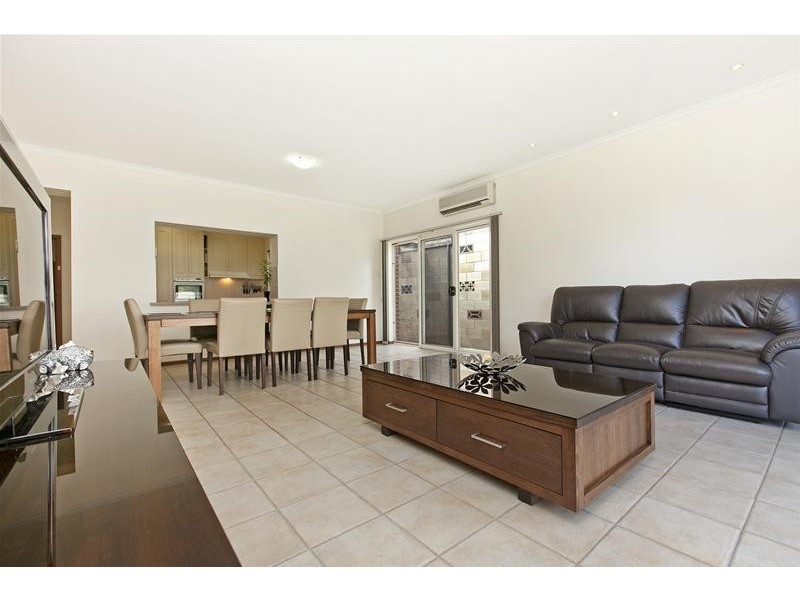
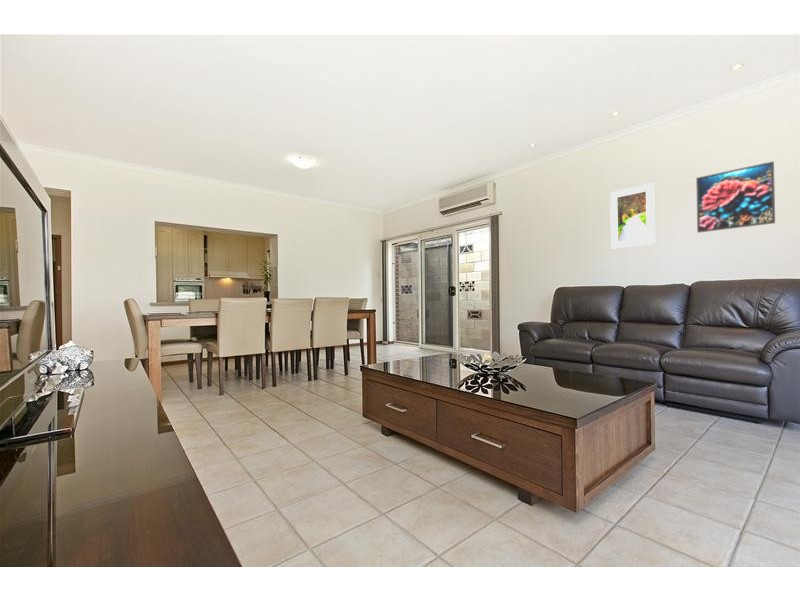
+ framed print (733, 199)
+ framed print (631, 217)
